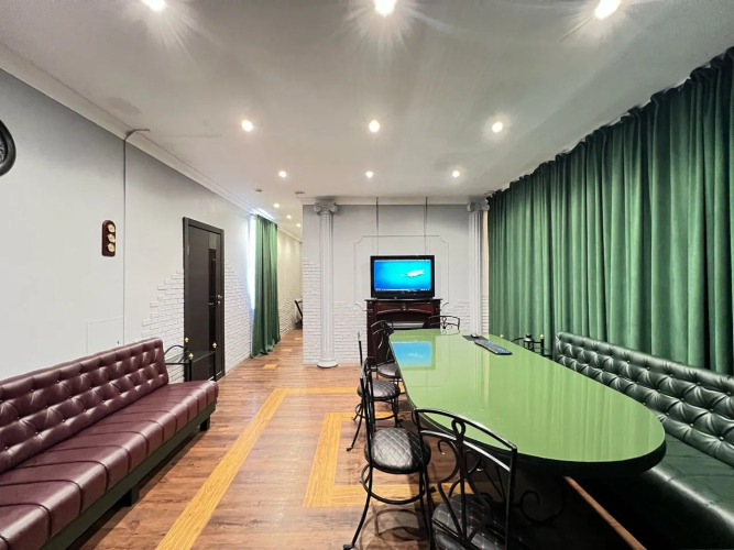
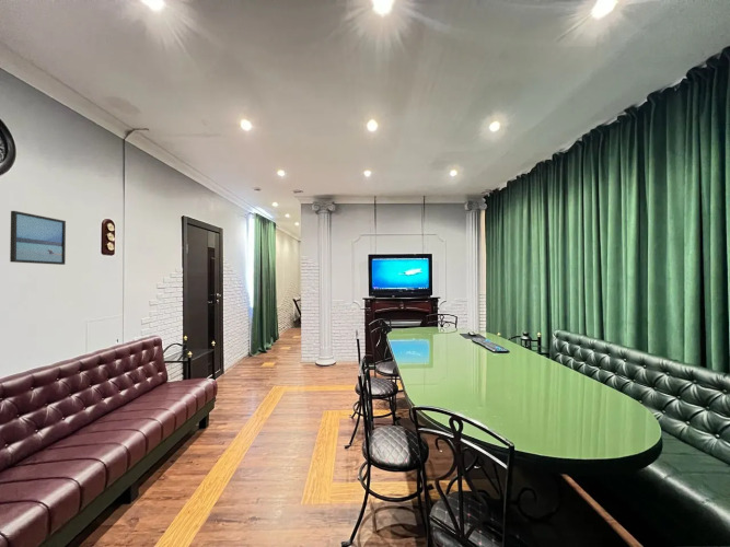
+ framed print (39, 240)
